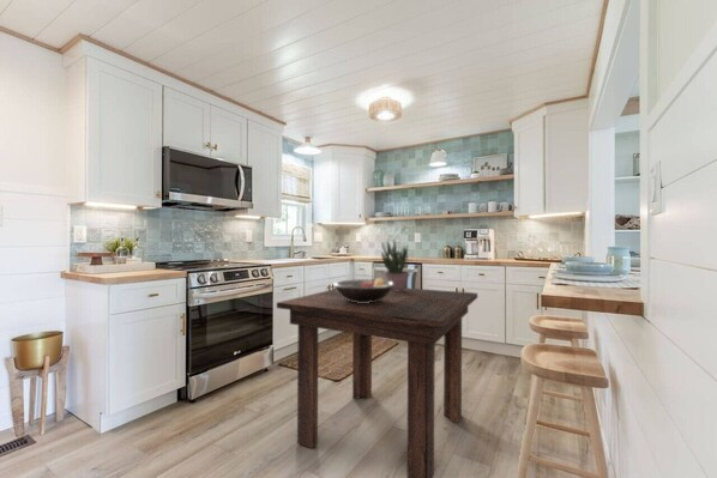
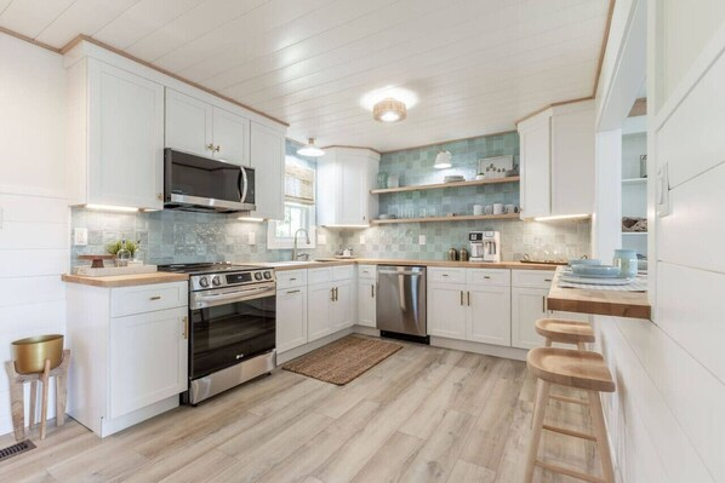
- potted plant (394, 264)
- dining table (370, 363)
- fruit bowl (363, 289)
